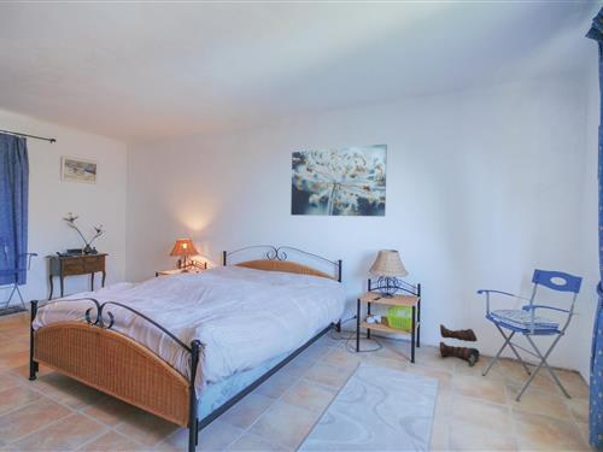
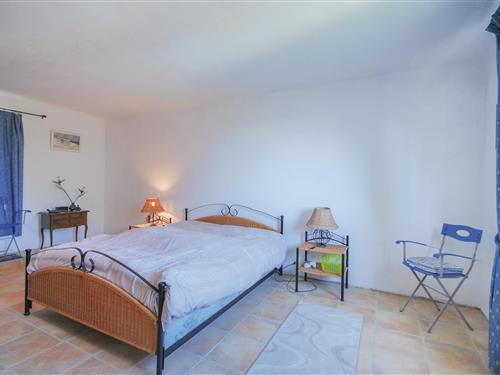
- wall art (335, 182)
- boots (458, 339)
